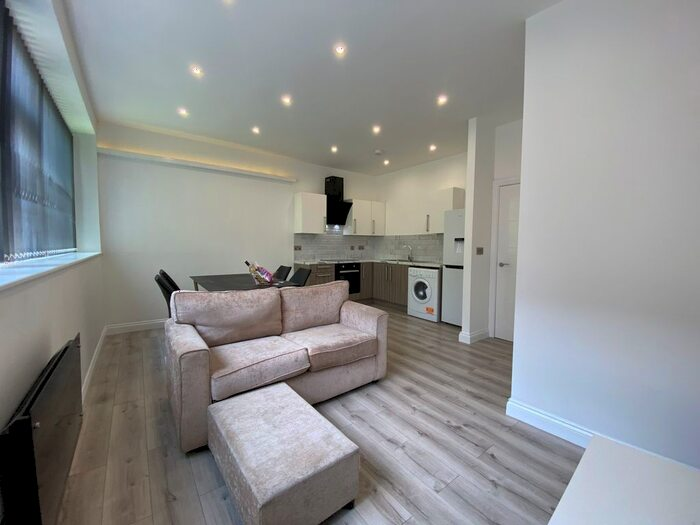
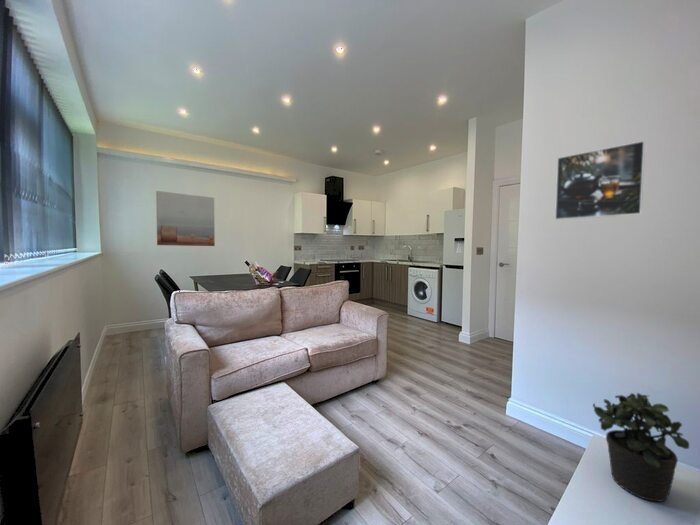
+ wall art (187, 220)
+ potted plant (635, 438)
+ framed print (596, 184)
